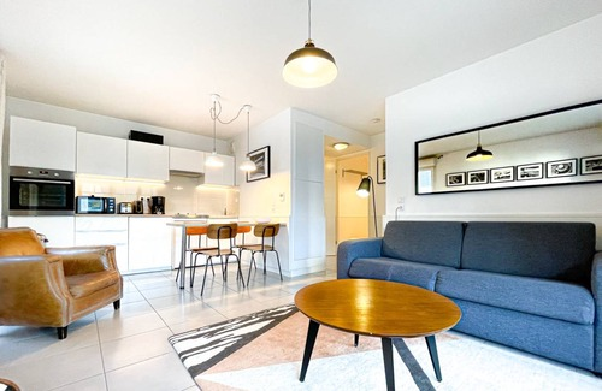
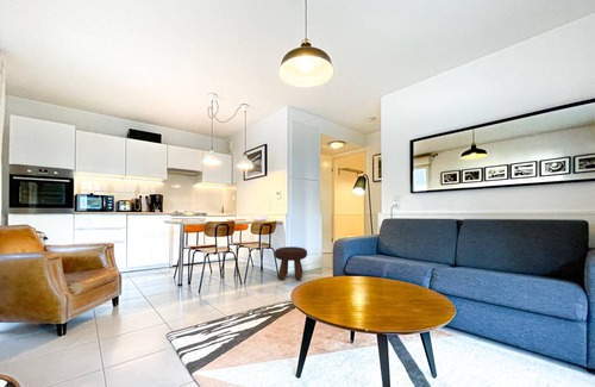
+ footstool (290, 260)
